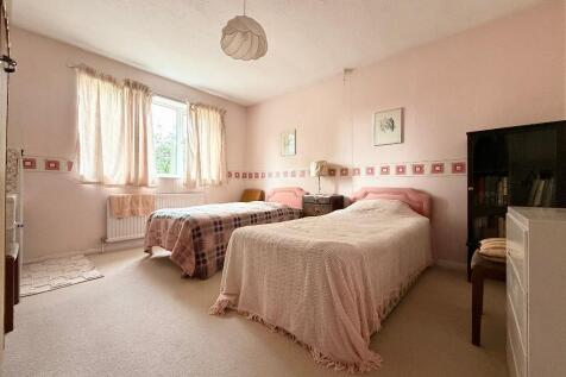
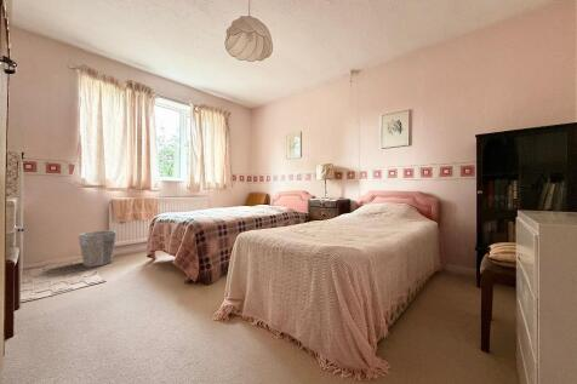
+ waste bin (98, 247)
